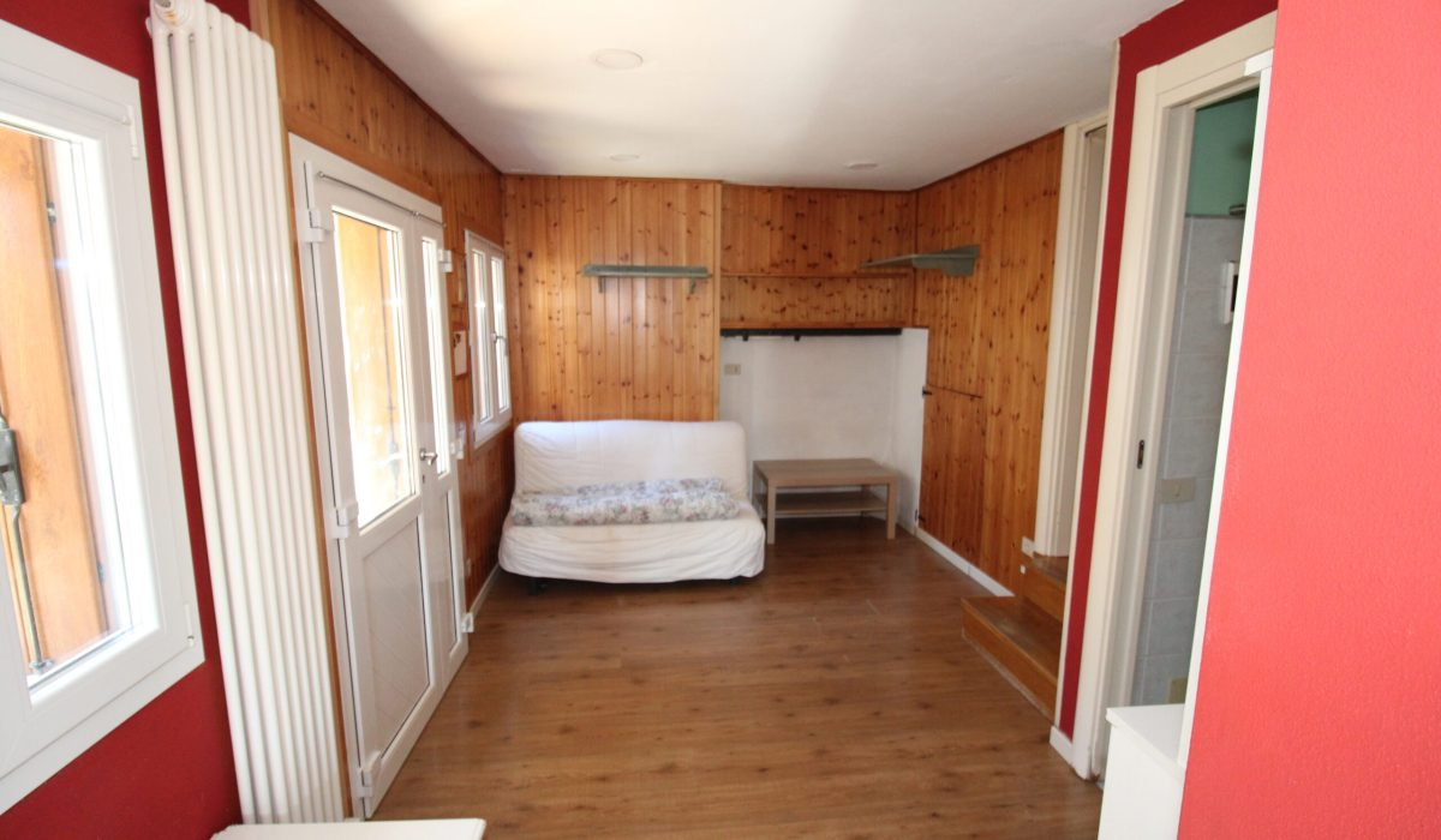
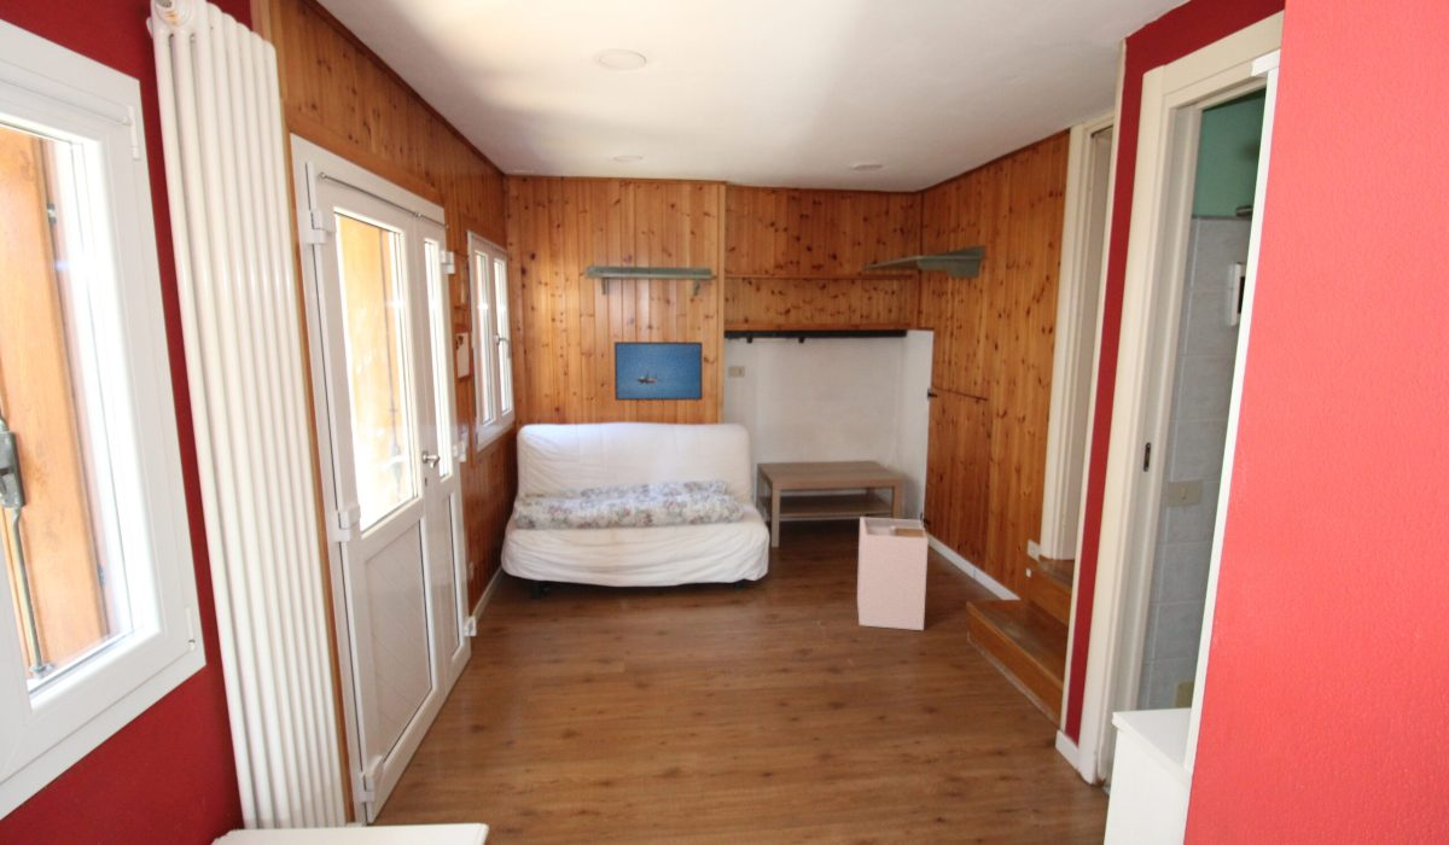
+ laundry hamper (891, 571)
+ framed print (658, 371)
